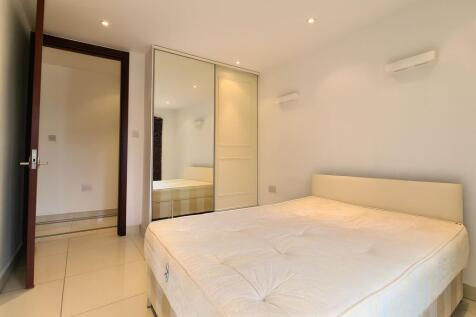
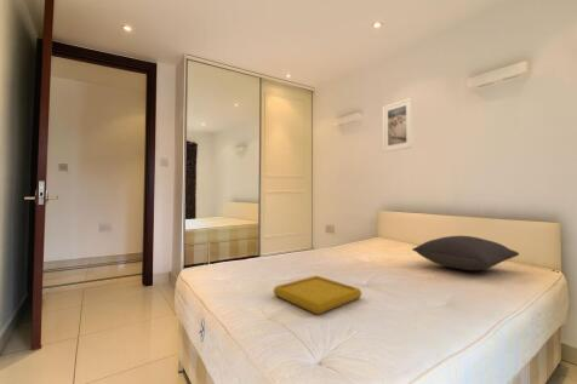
+ pillow (463, 252)
+ serving tray (316, 292)
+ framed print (396, 126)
